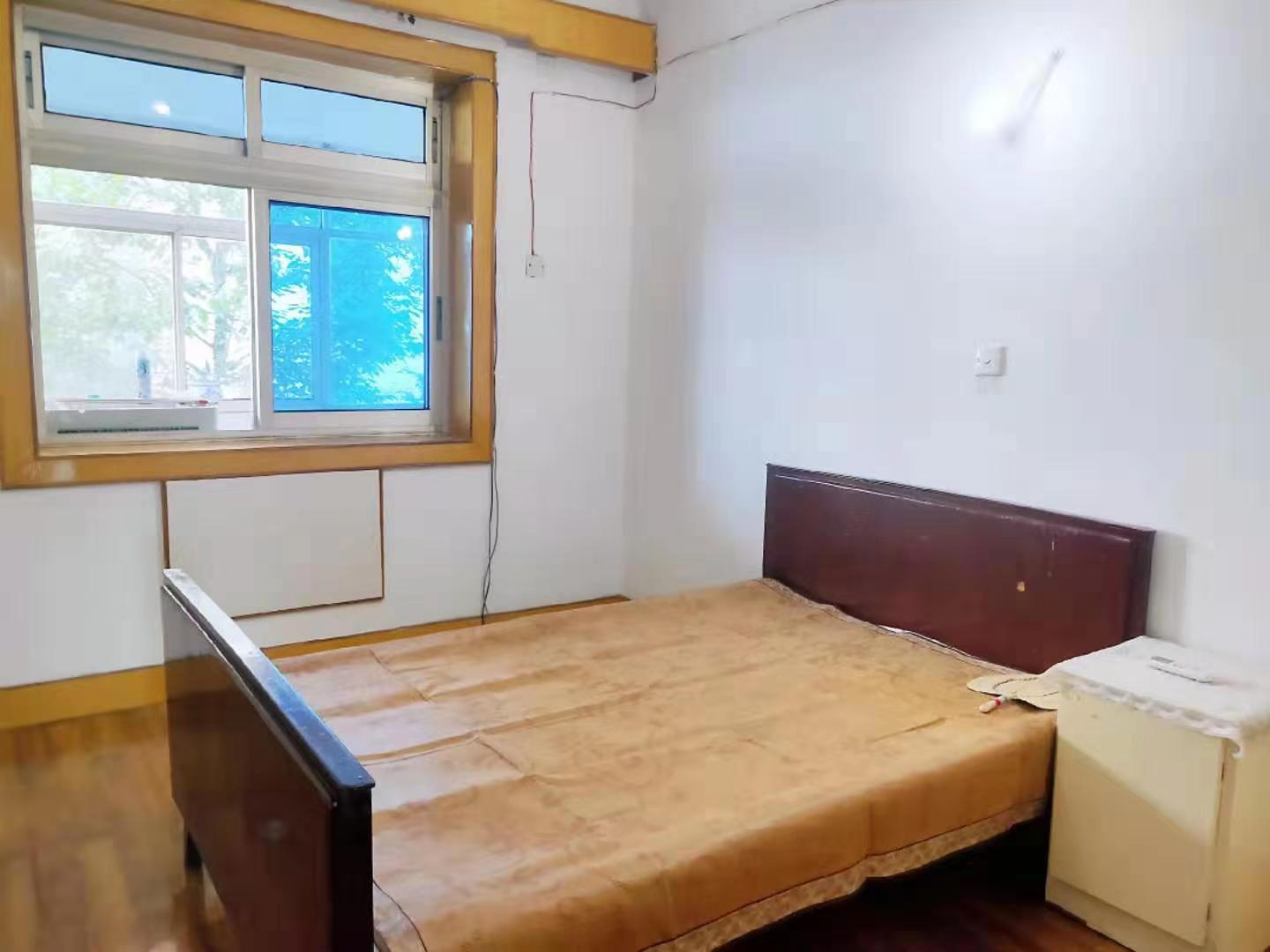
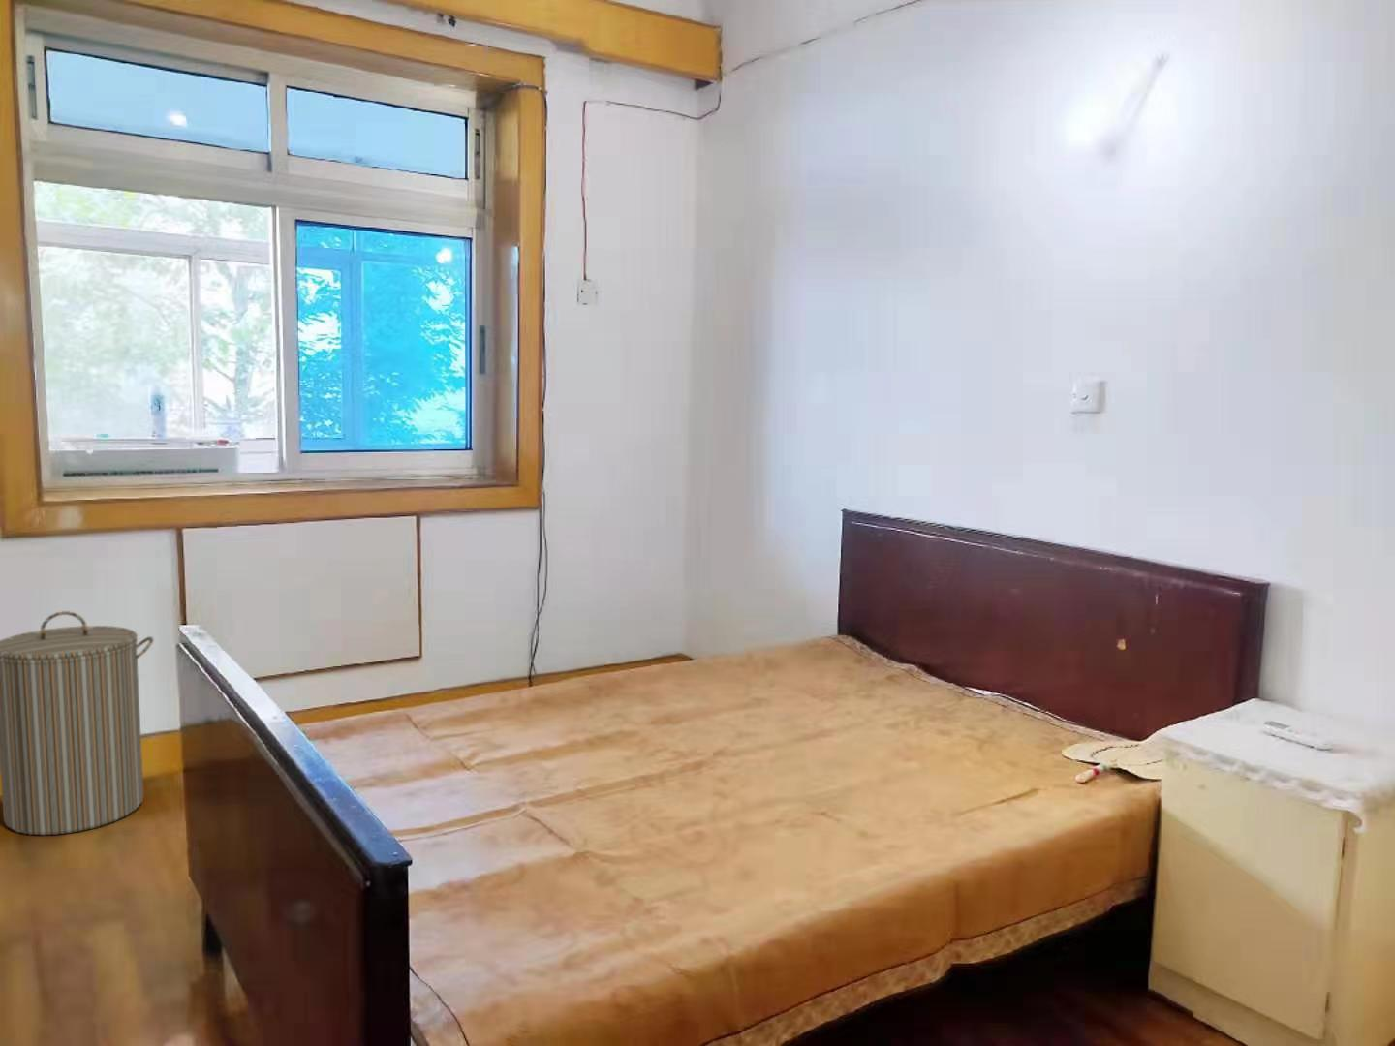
+ laundry hamper (70, 712)
